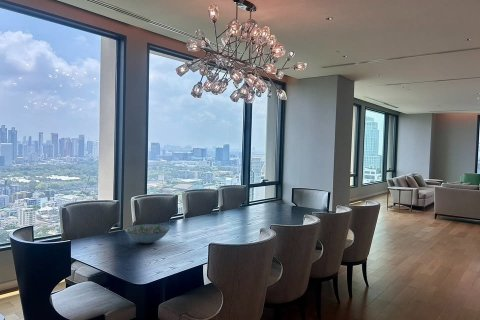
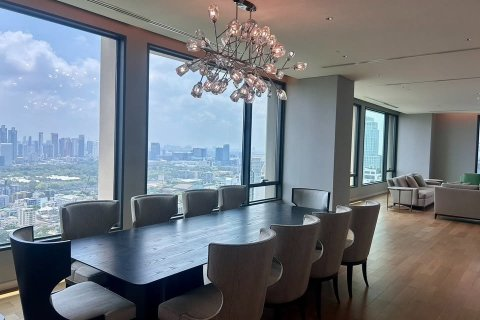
- decorative bowl (147, 235)
